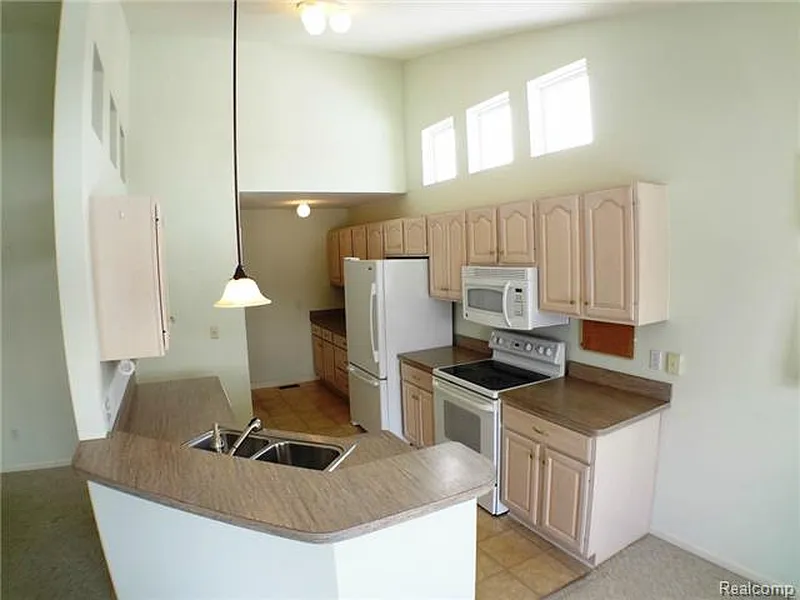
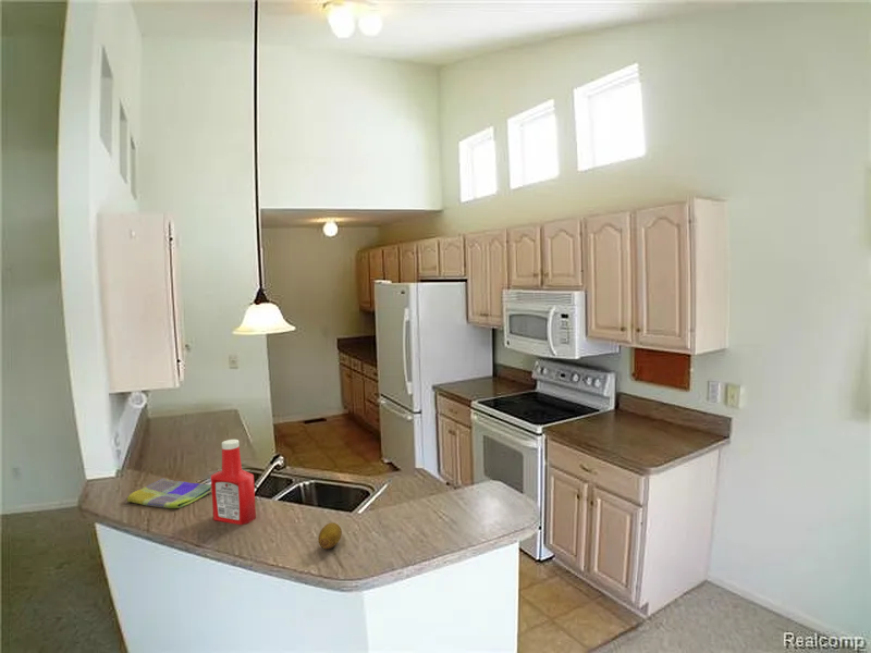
+ dish towel (170, 492)
+ fruit (330, 534)
+ soap bottle (232, 480)
